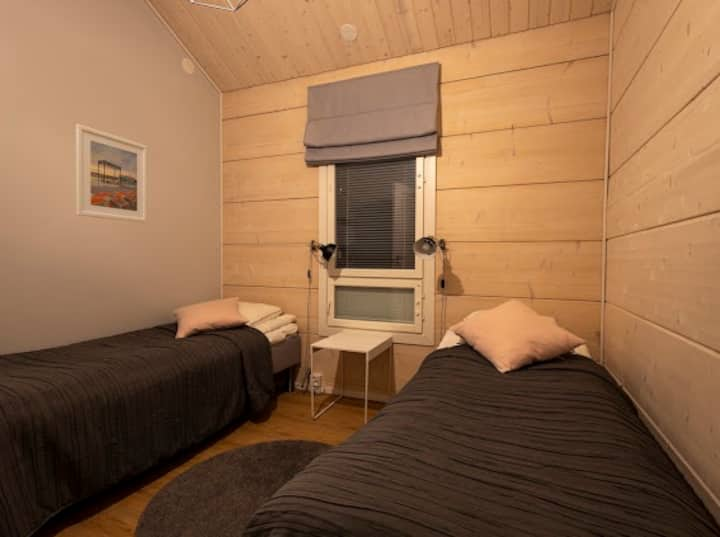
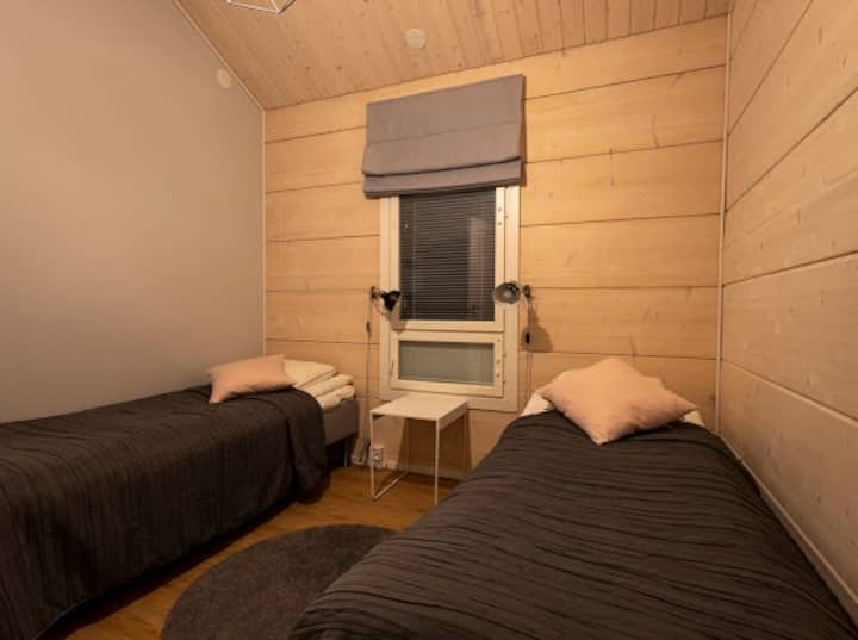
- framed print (114, 177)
